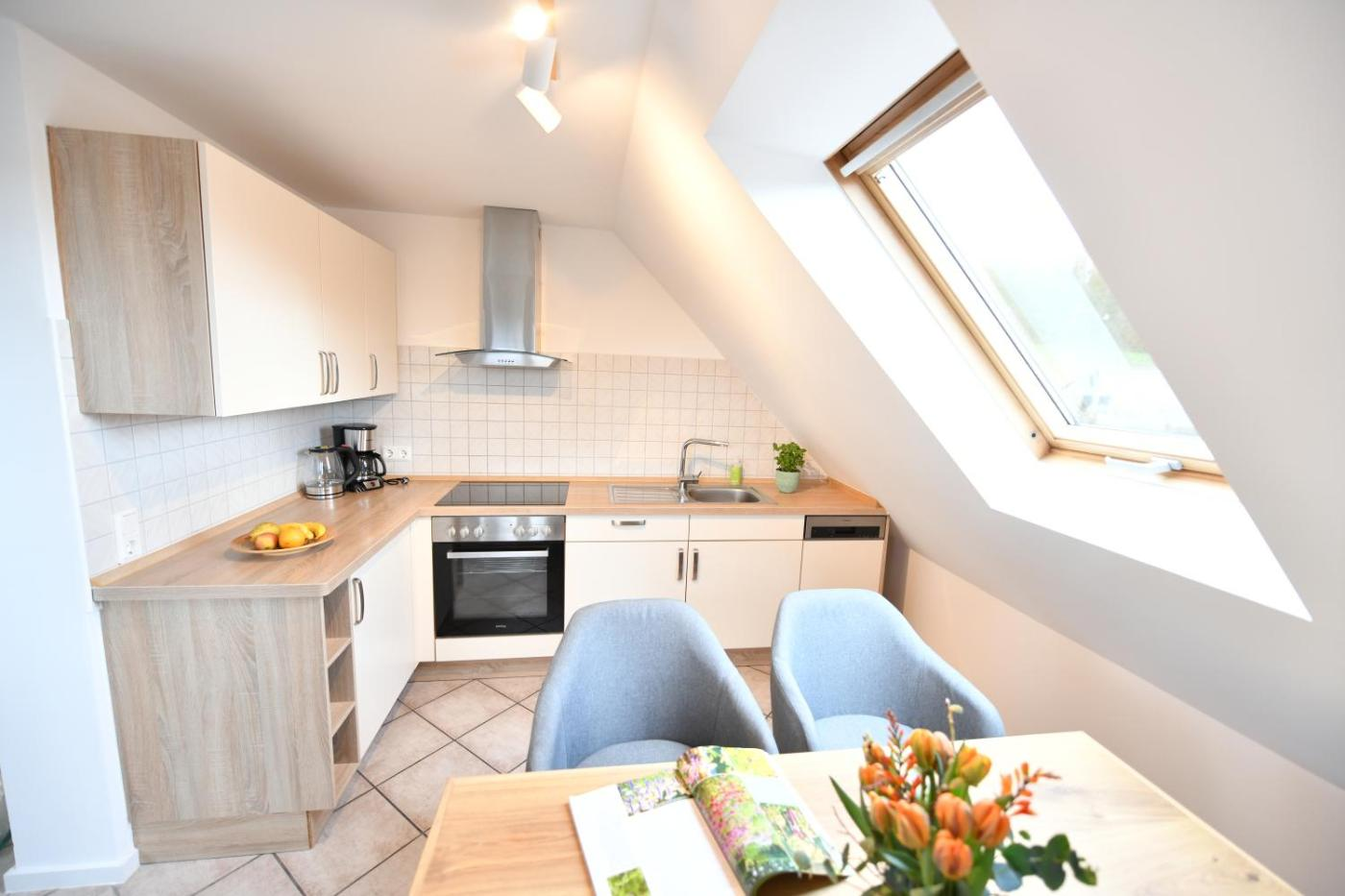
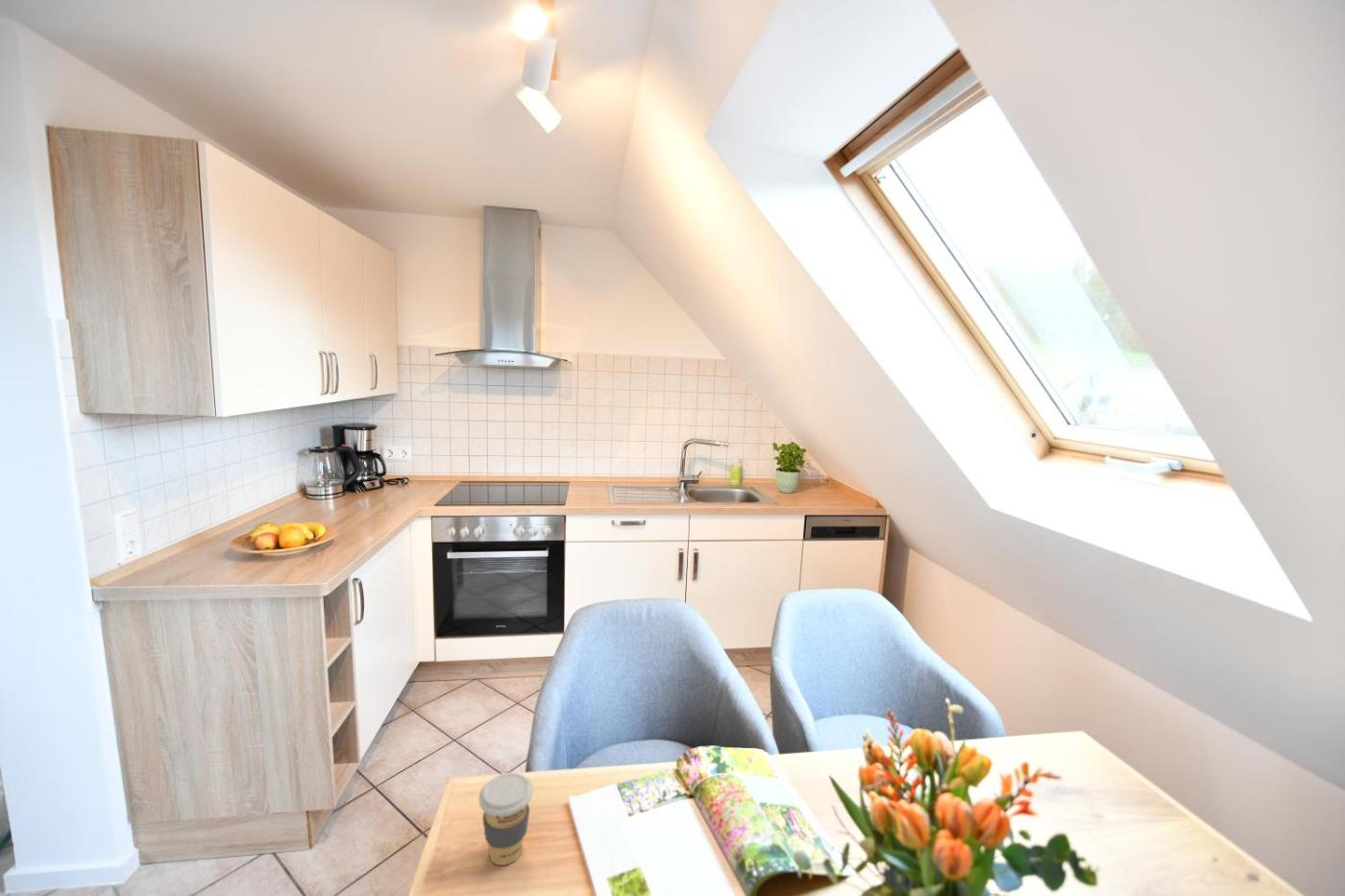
+ coffee cup (505, 820)
